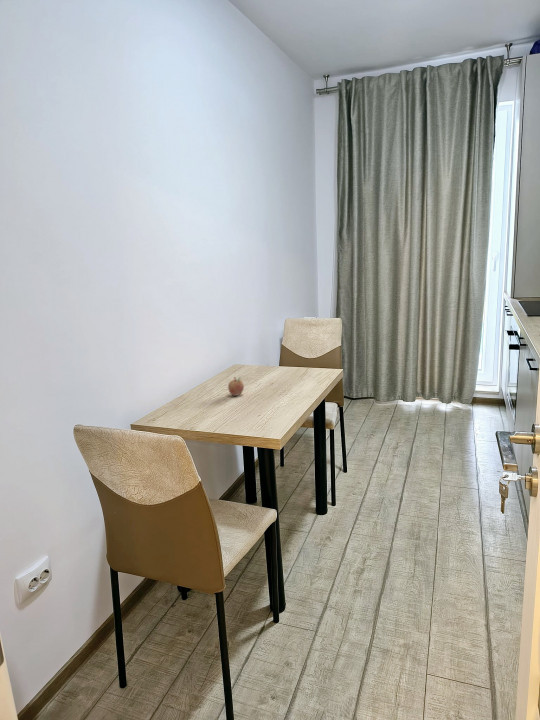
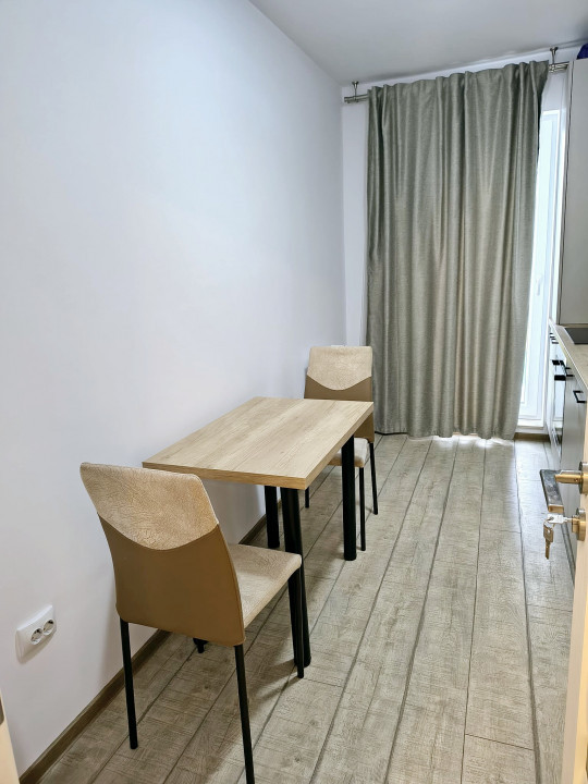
- fruit (236, 386)
